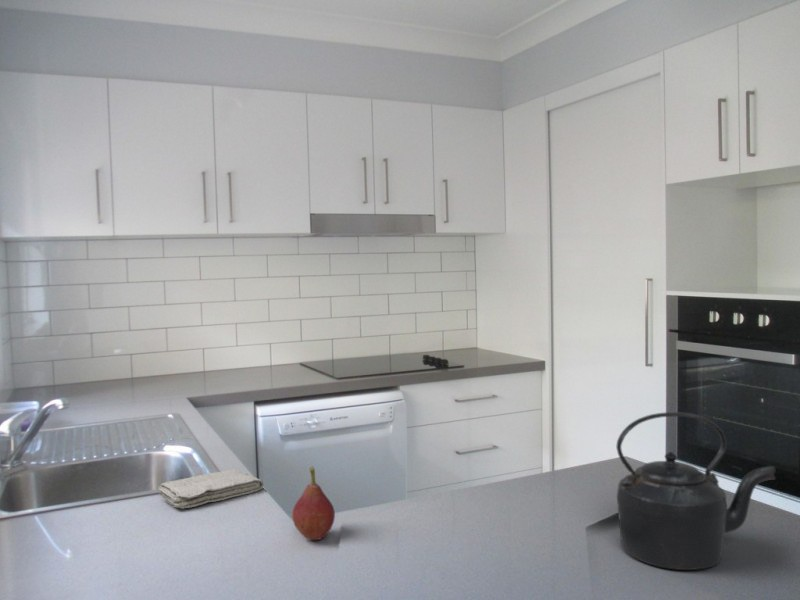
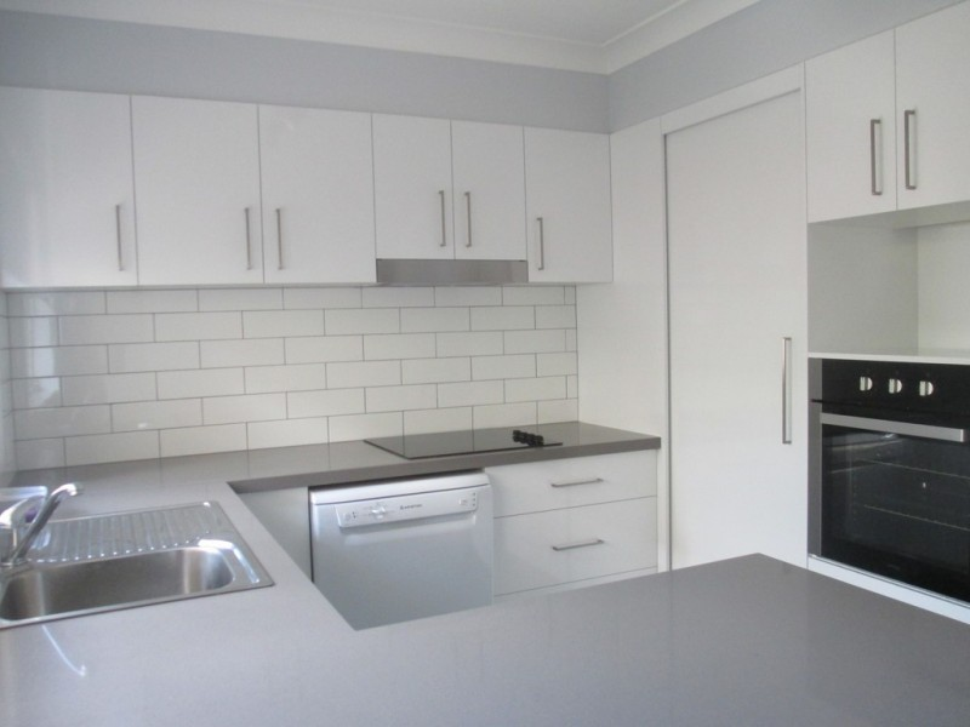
- washcloth (210, 486)
- kettle (696, 480)
- fruit (313, 501)
